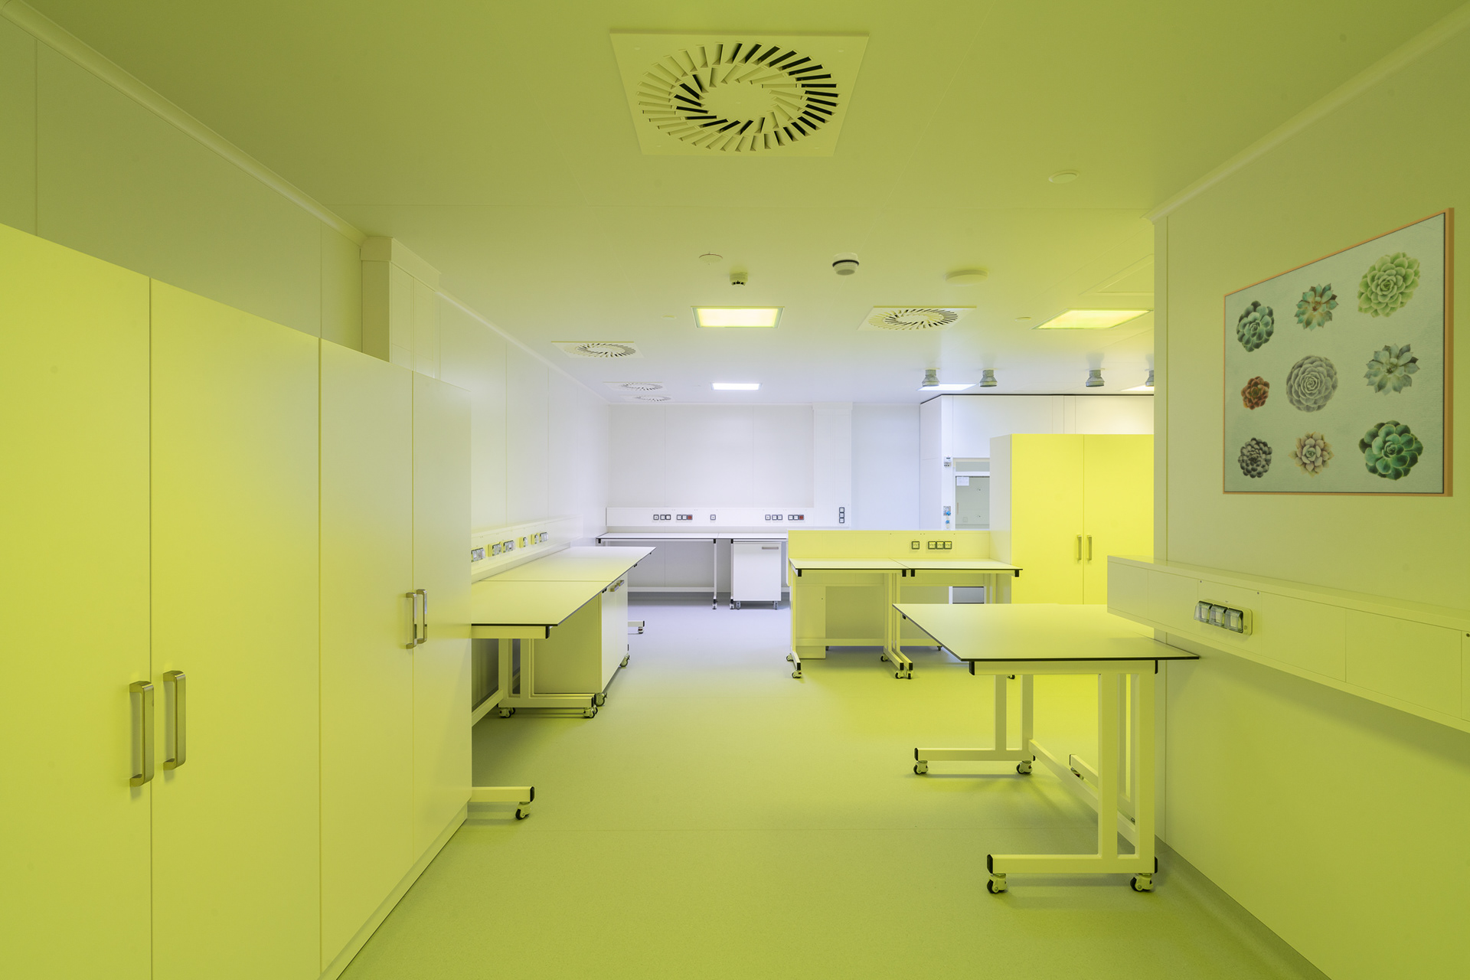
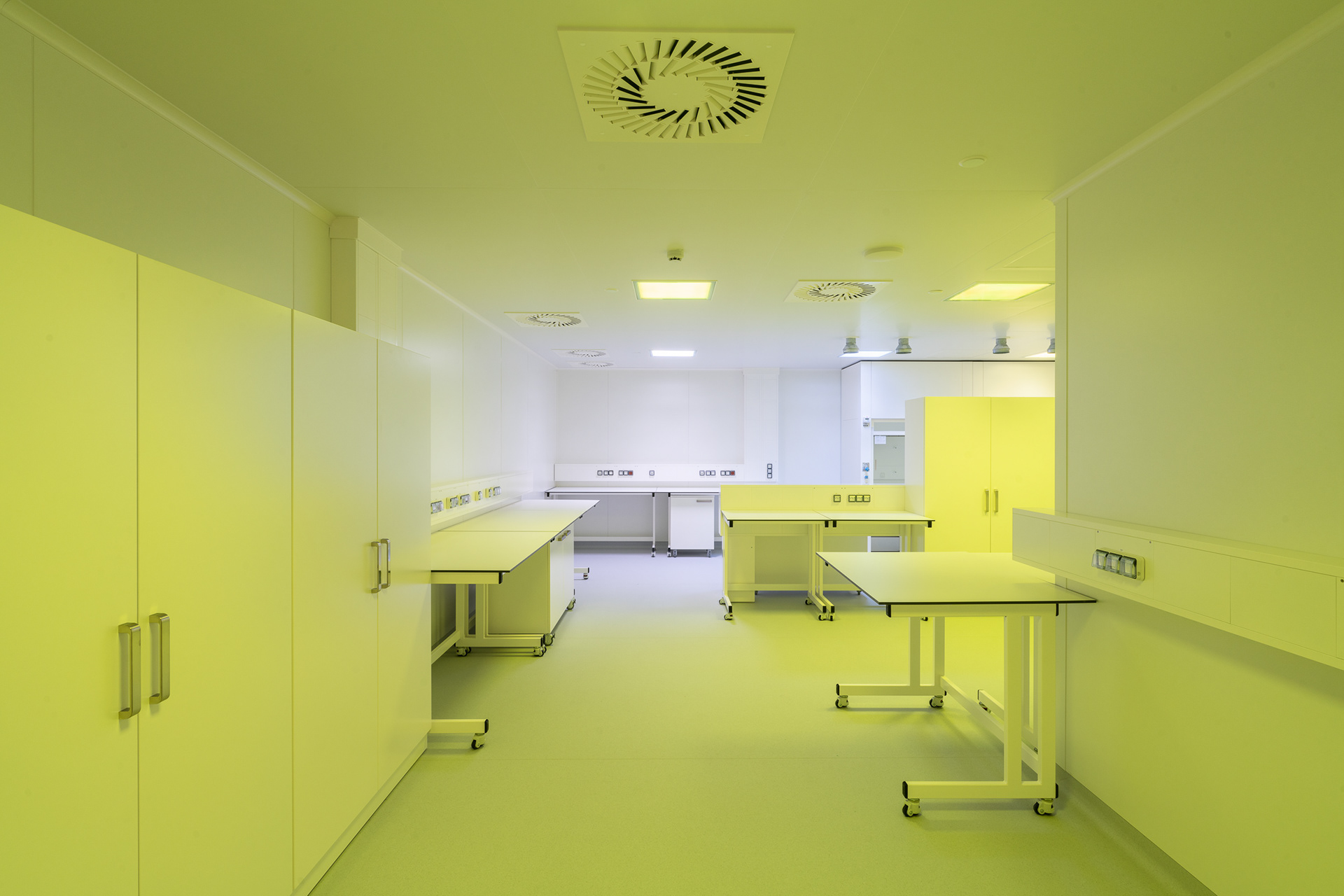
- wall art (1317, 376)
- smoke detector (845, 264)
- recessed light (711, 257)
